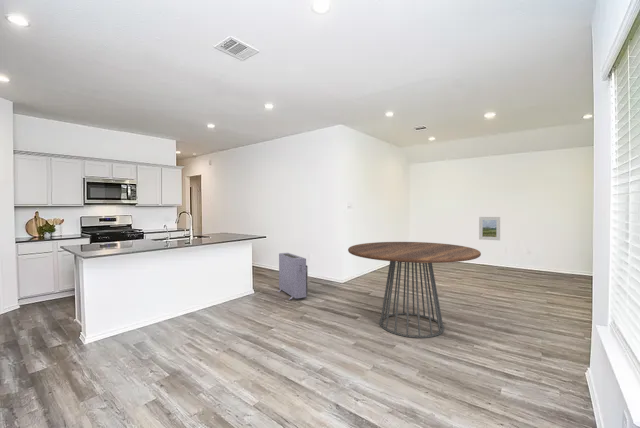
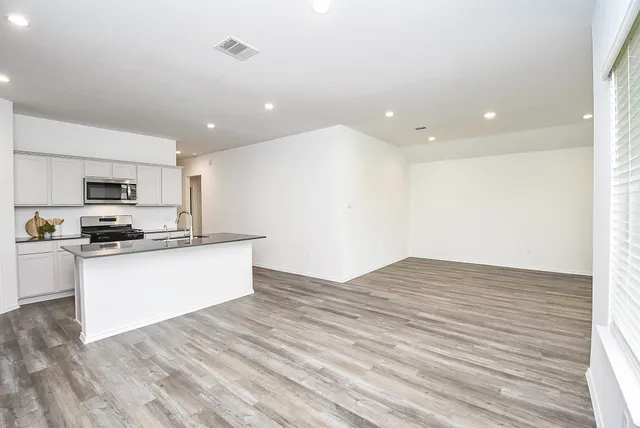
- air purifier (291, 274)
- dining table (408, 286)
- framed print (489, 228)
